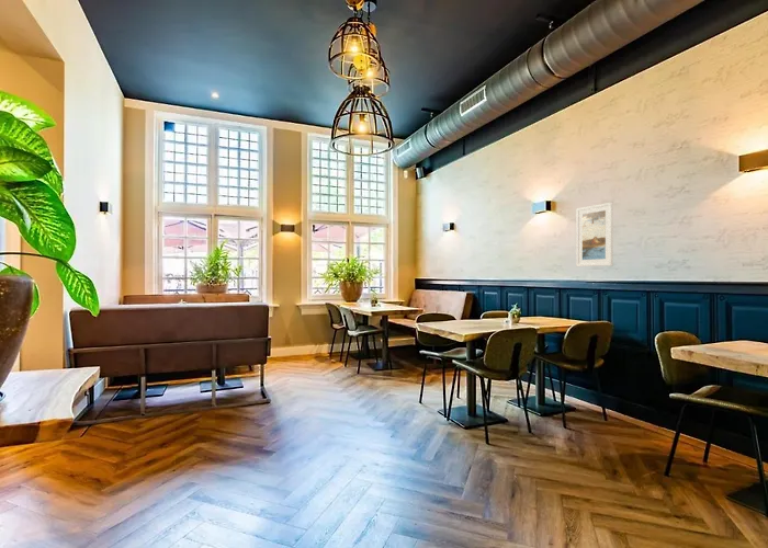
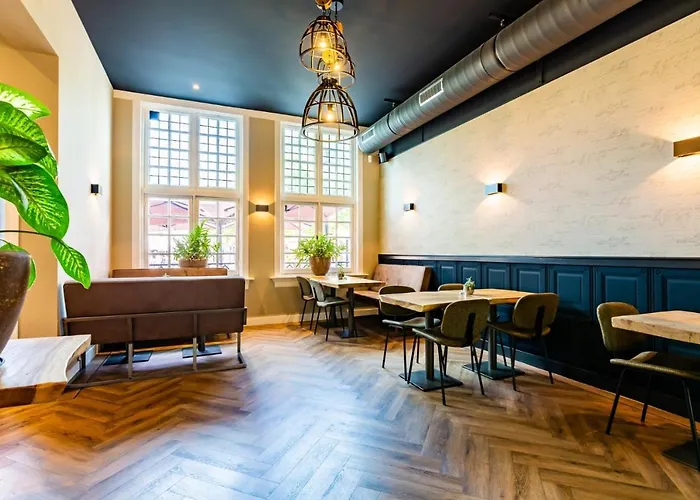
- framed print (594, 236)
